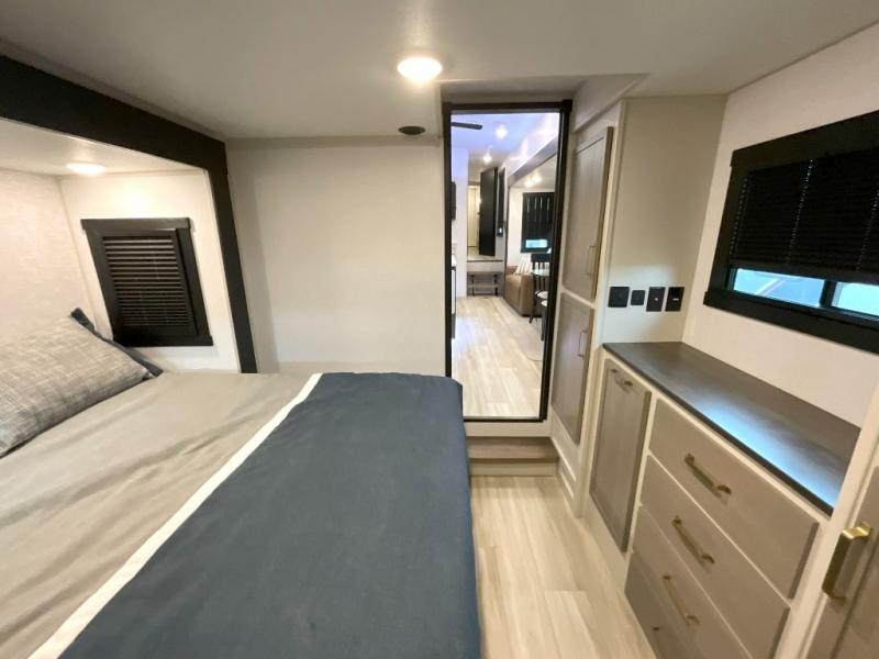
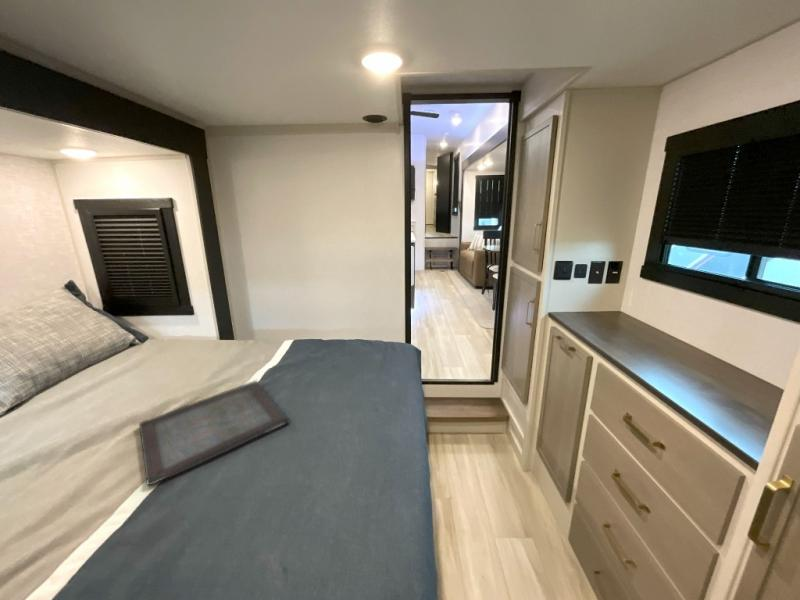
+ serving tray (215, 421)
